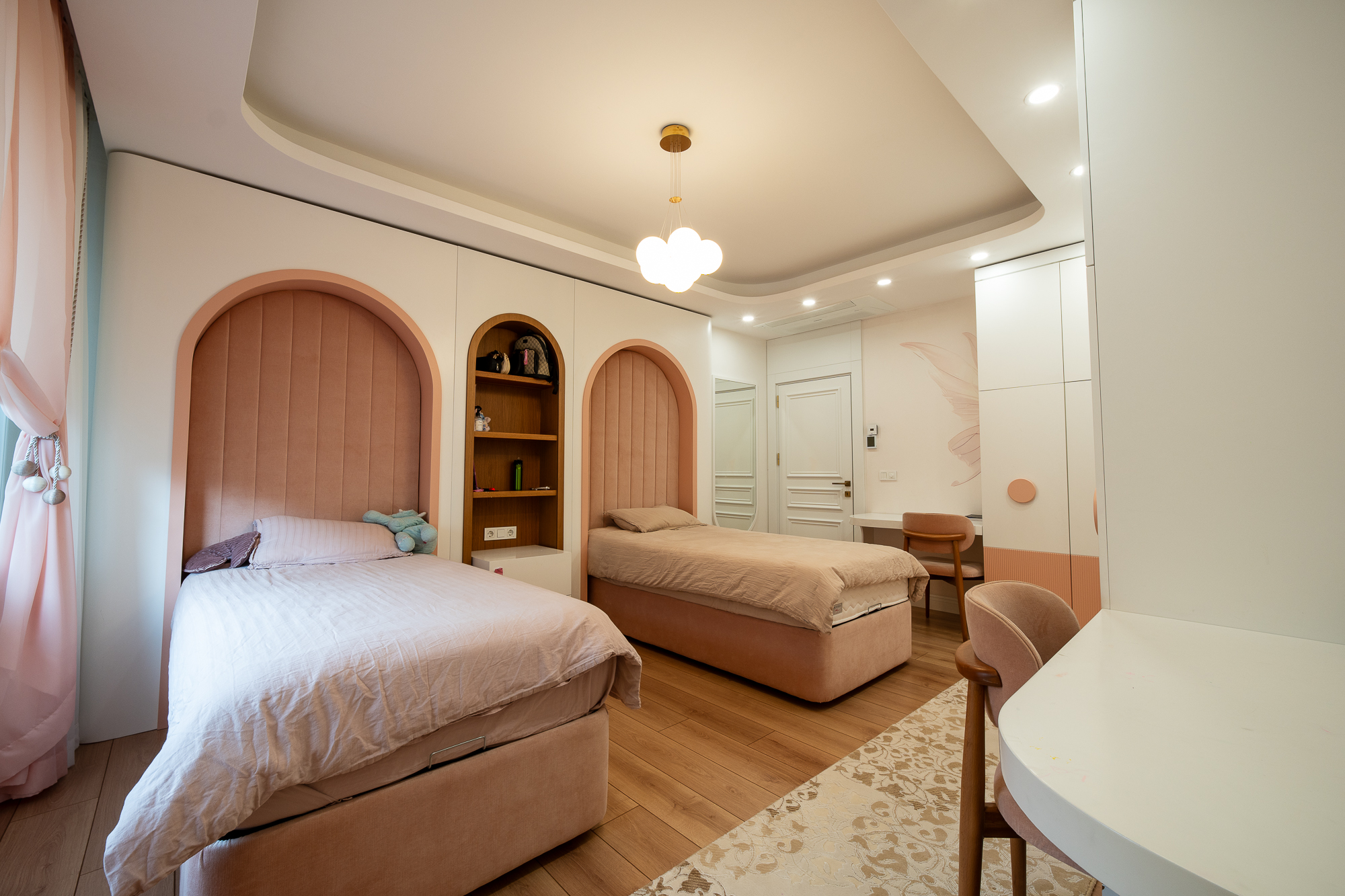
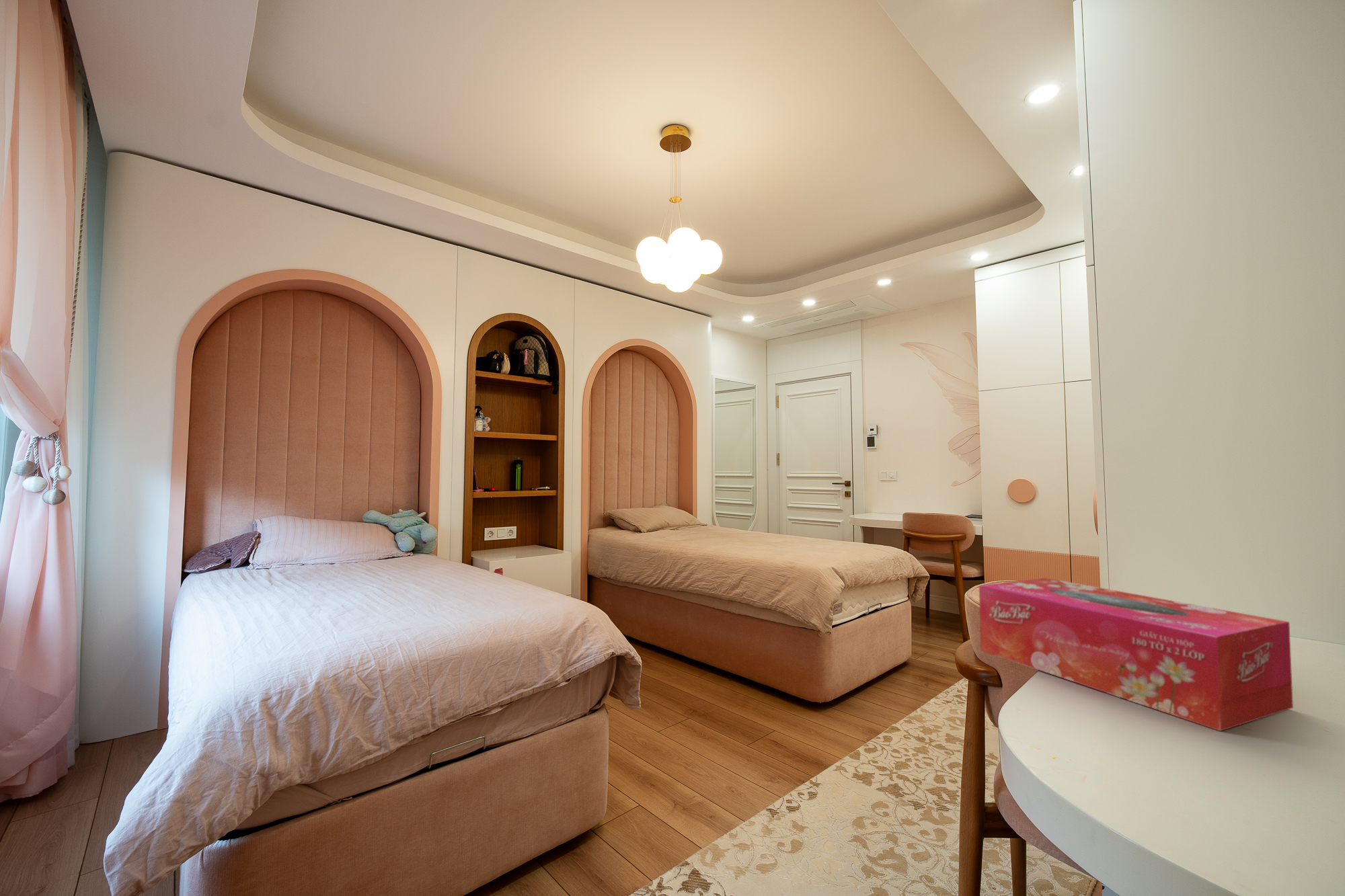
+ tissue box (1114, 638)
